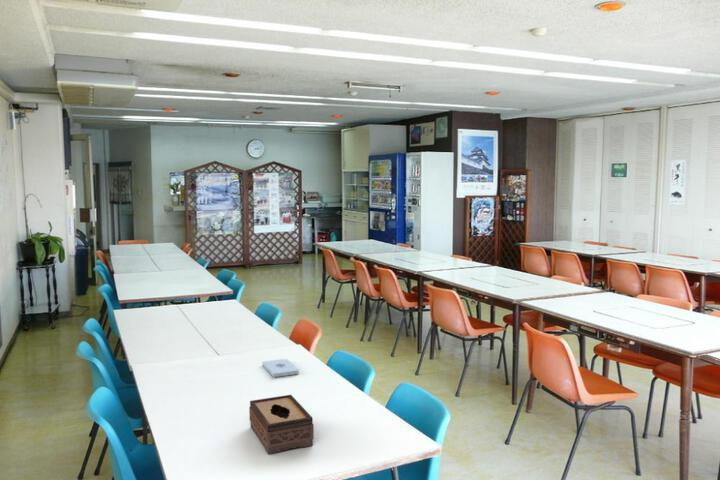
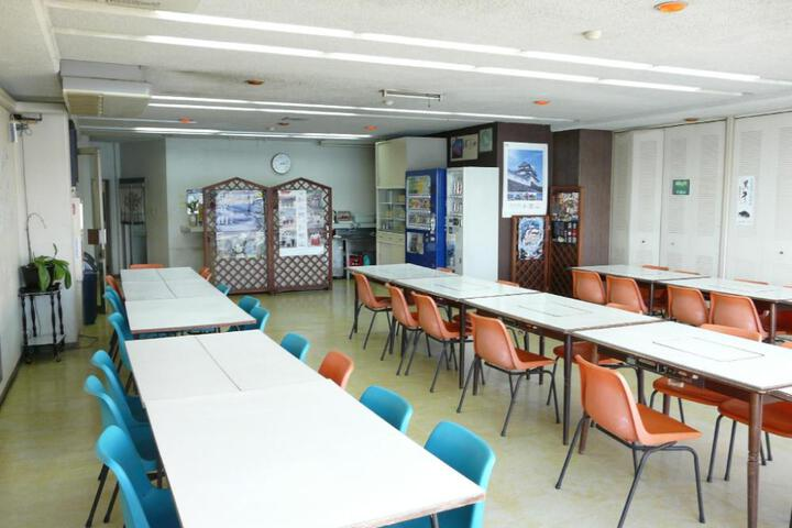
- notepad (280, 367)
- tissue box (280, 422)
